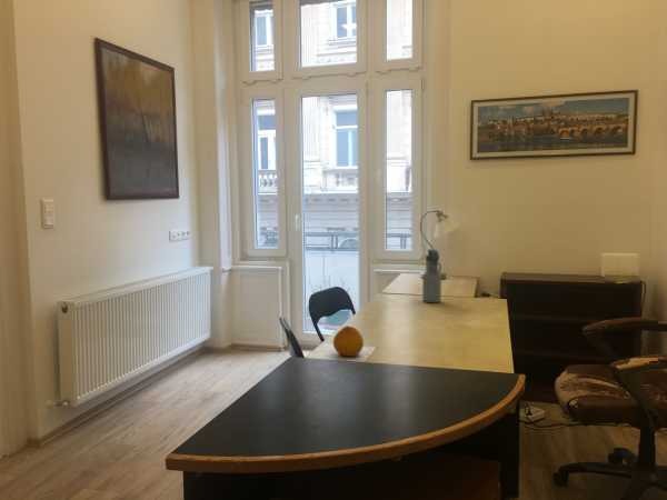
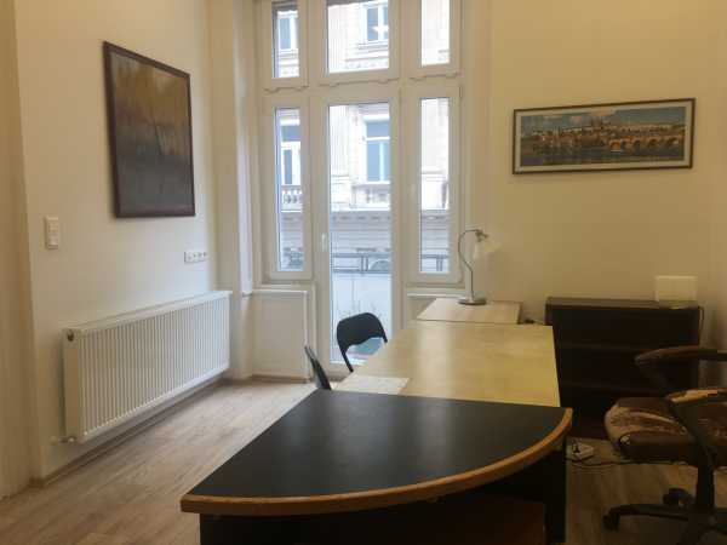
- fruit (348, 340)
- water bottle (431, 276)
